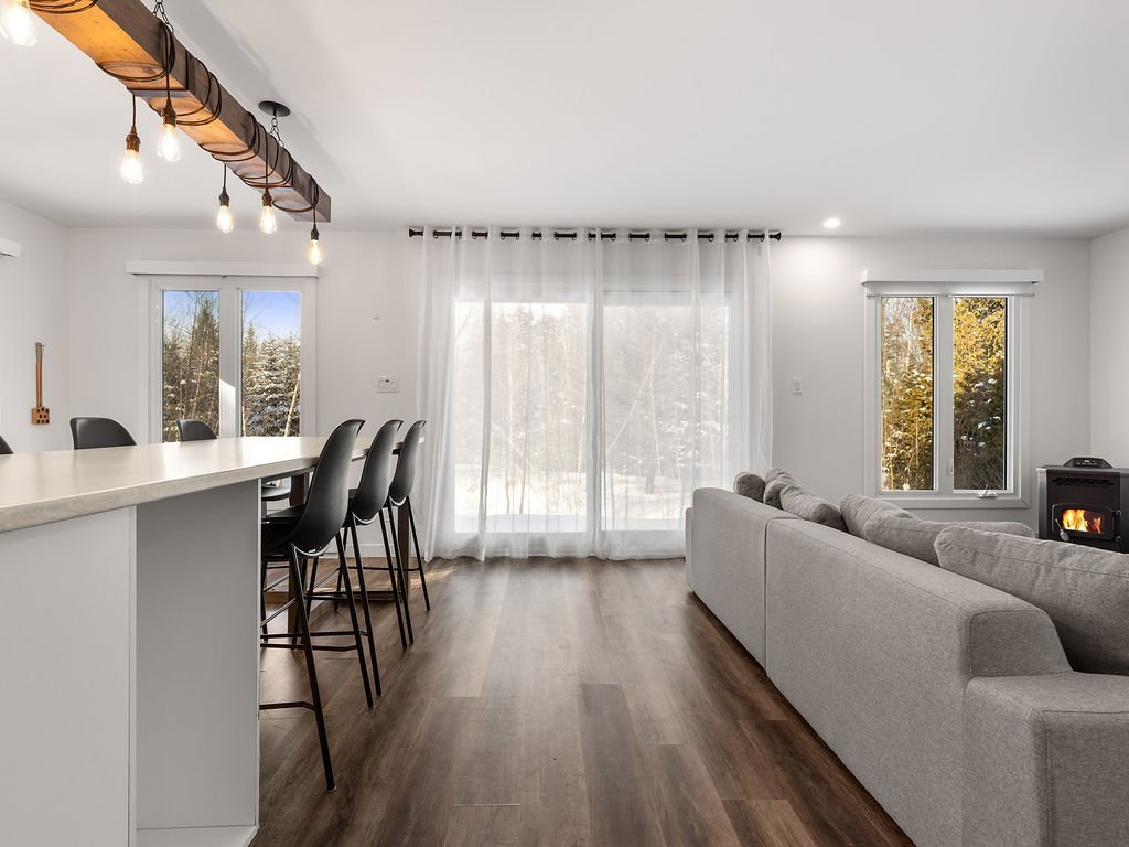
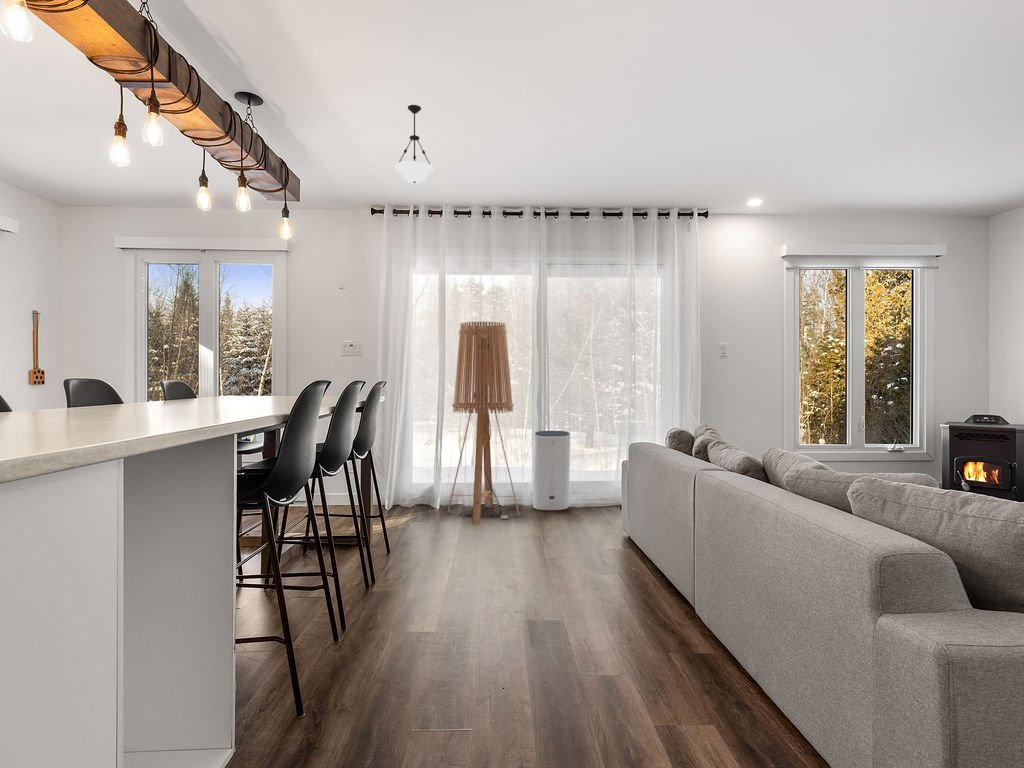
+ pendant light (414, 145)
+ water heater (551, 470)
+ floor lamp (483, 419)
